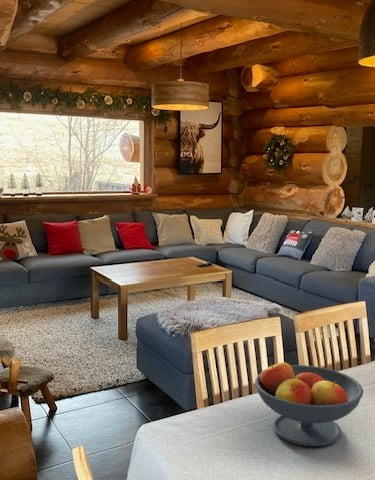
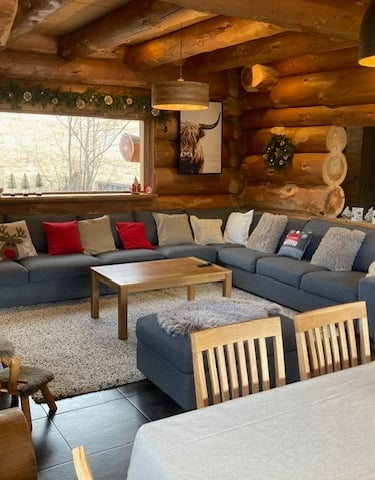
- fruit bowl (307, 398)
